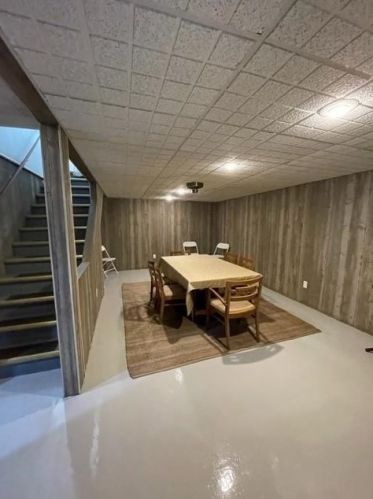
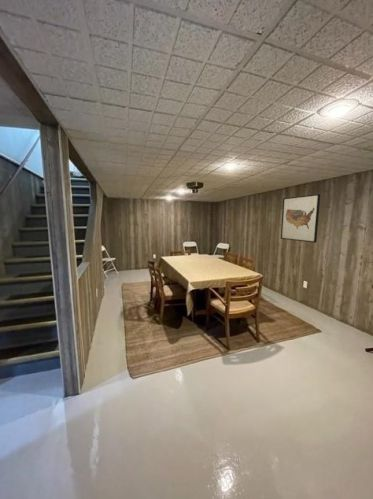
+ wall art (298, 218)
